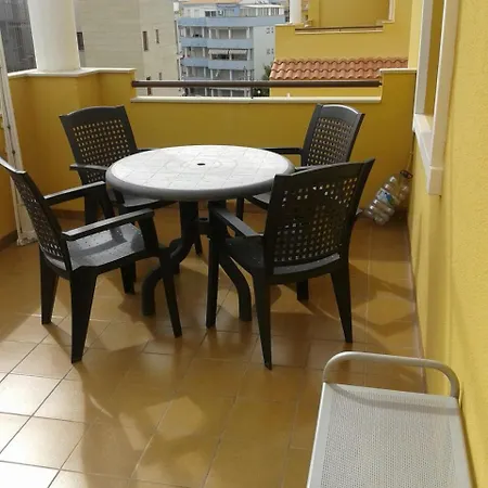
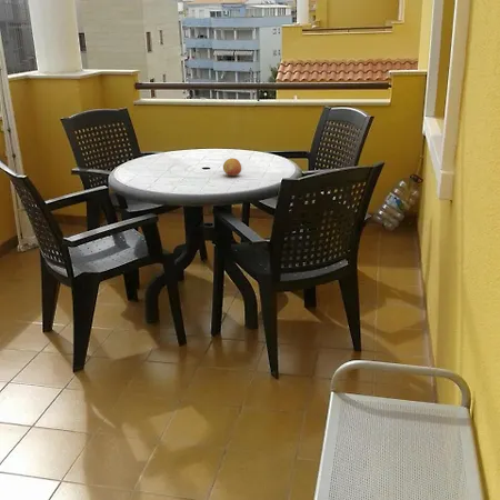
+ fruit (232, 167)
